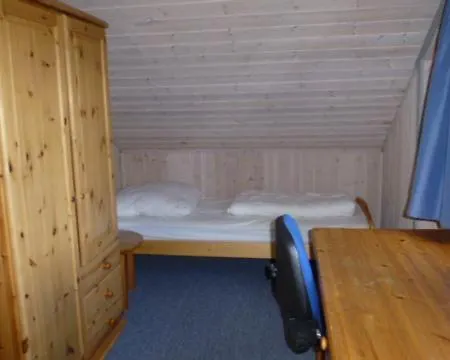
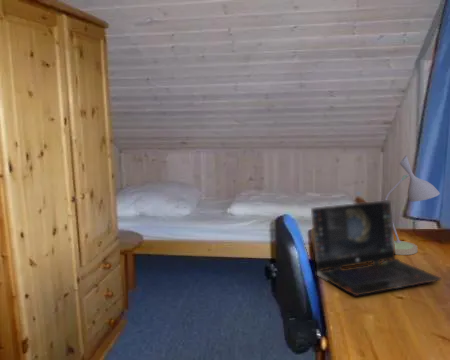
+ laptop computer (374, 244)
+ desk lamp (410, 200)
